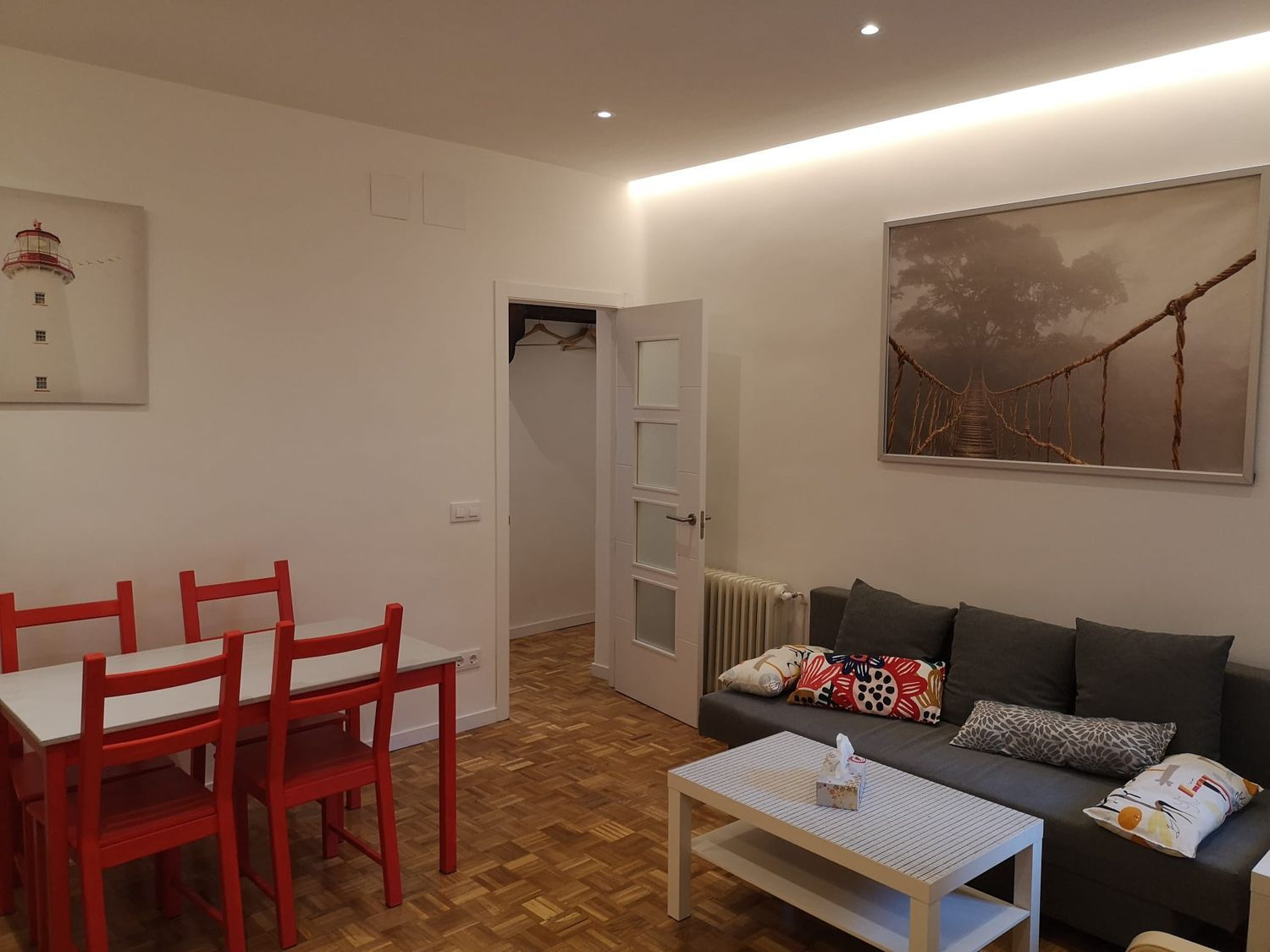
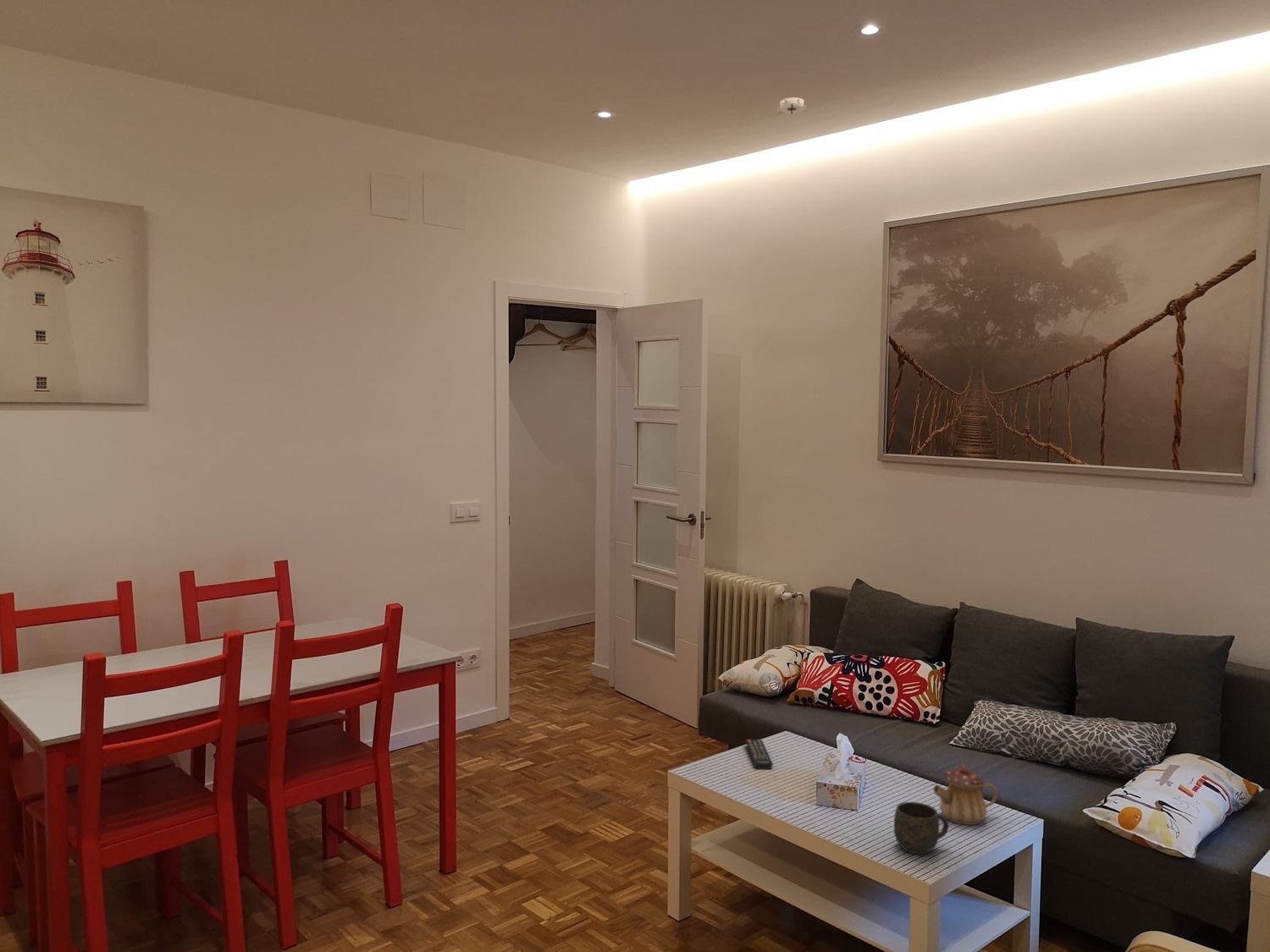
+ teapot (966, 790)
+ mug (922, 828)
+ smoke detector (791, 106)
+ remote control (758, 753)
